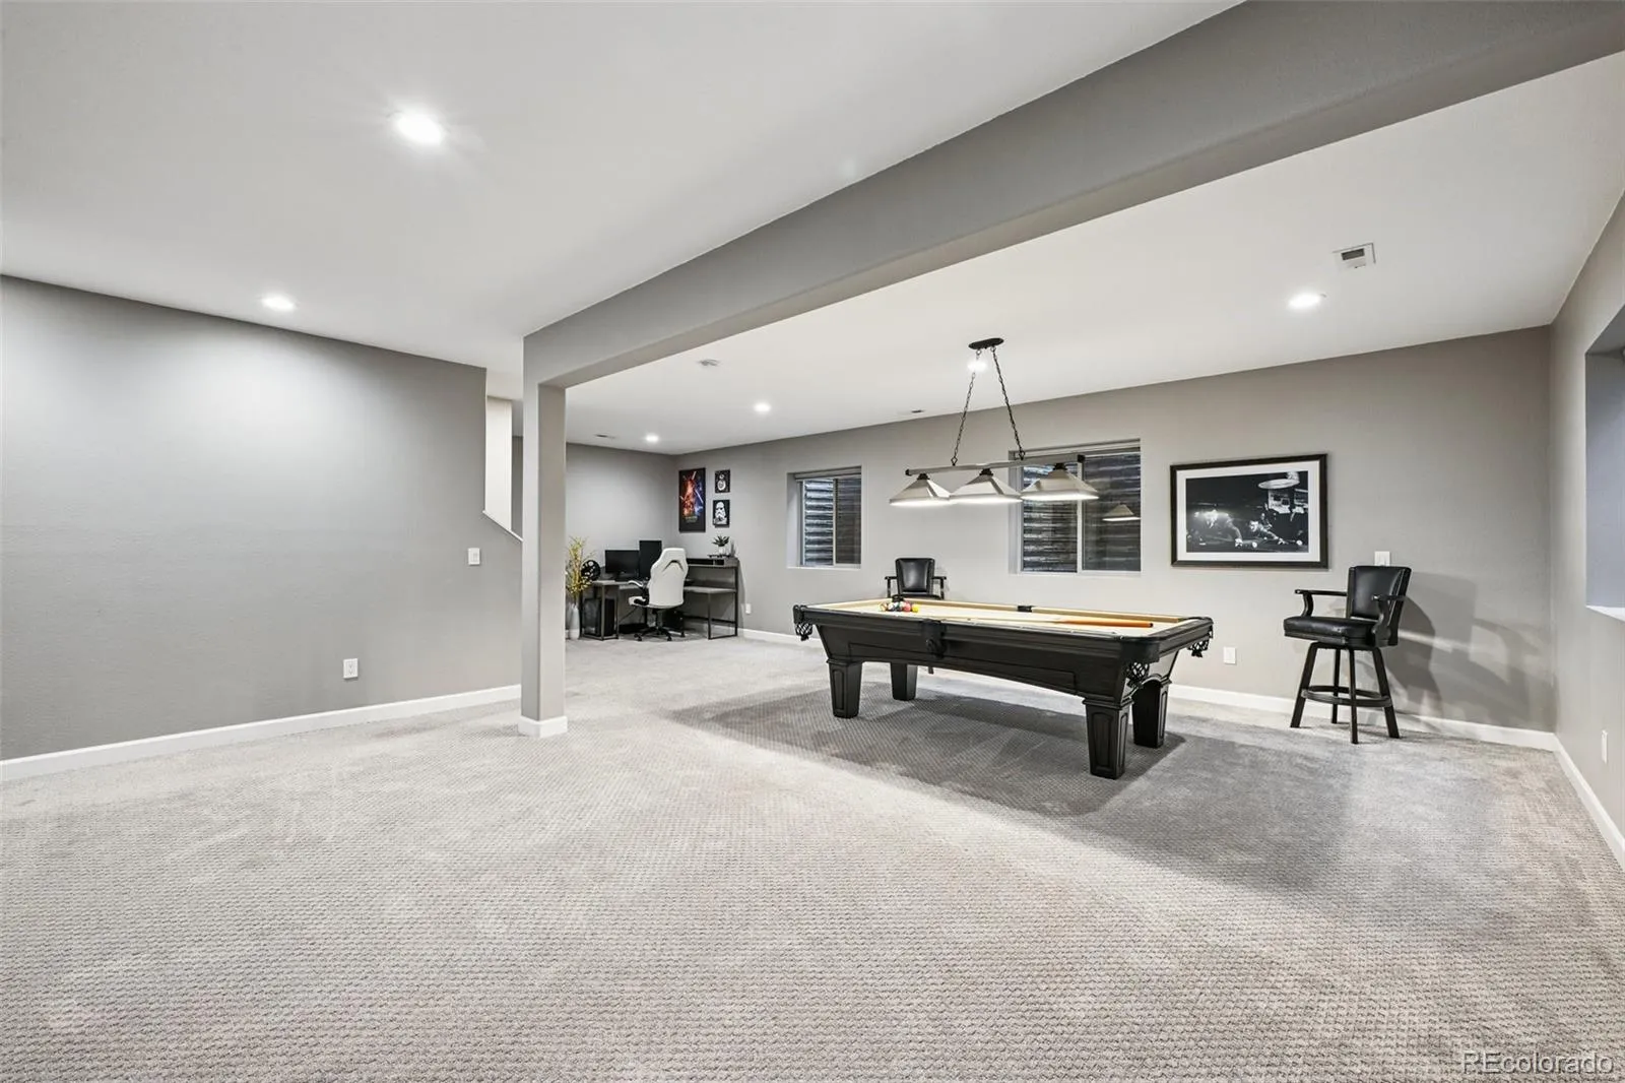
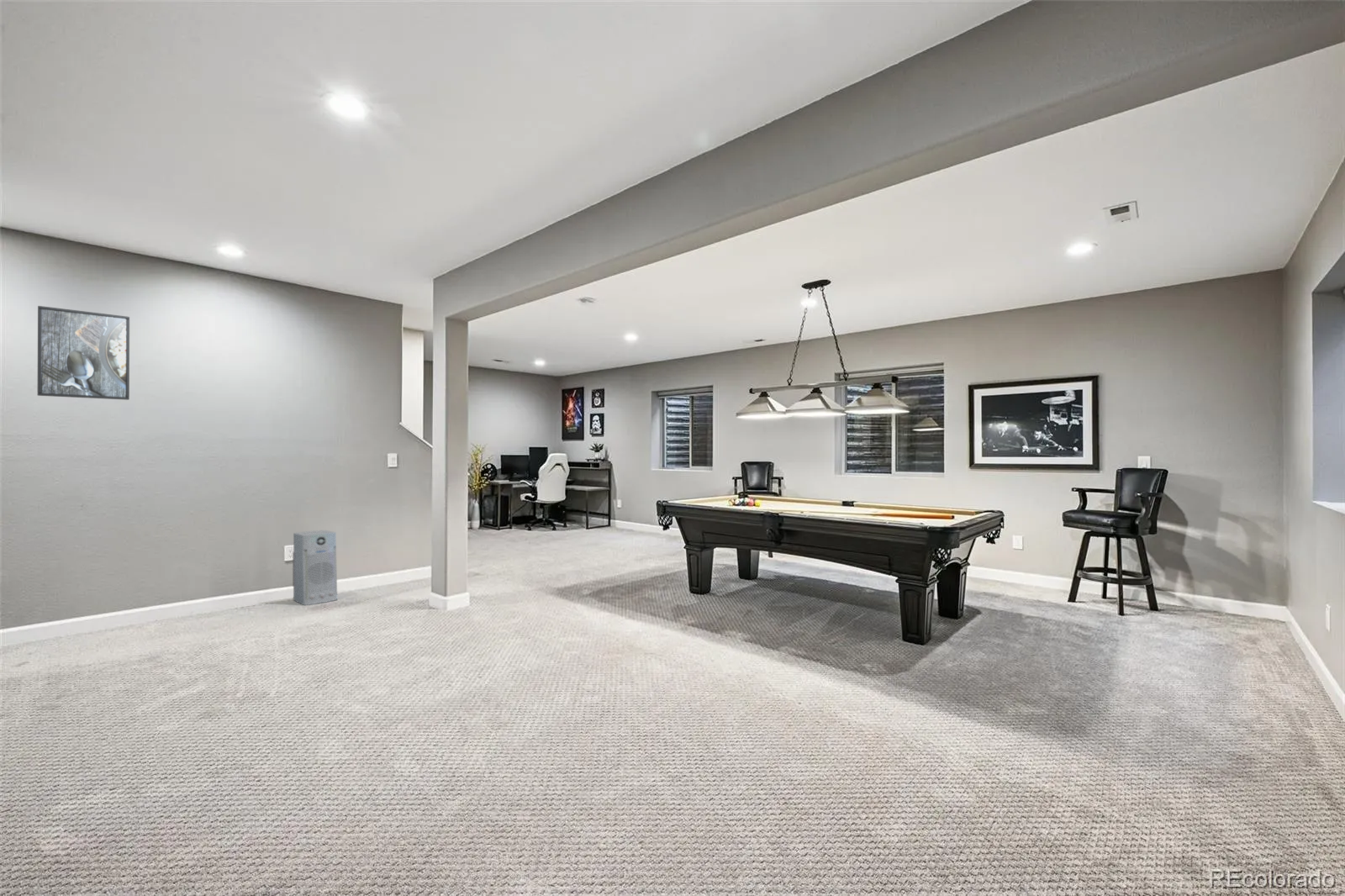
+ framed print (85, 355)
+ air purifier (314, 566)
